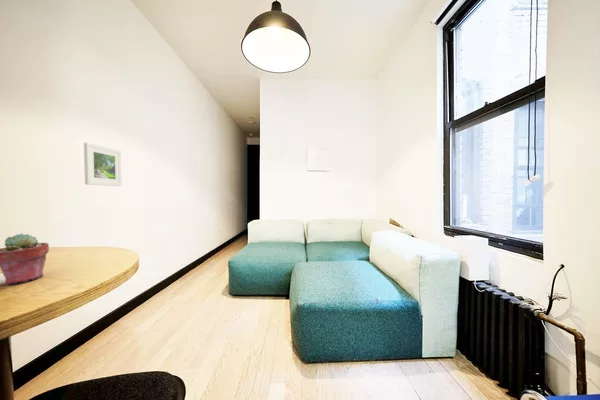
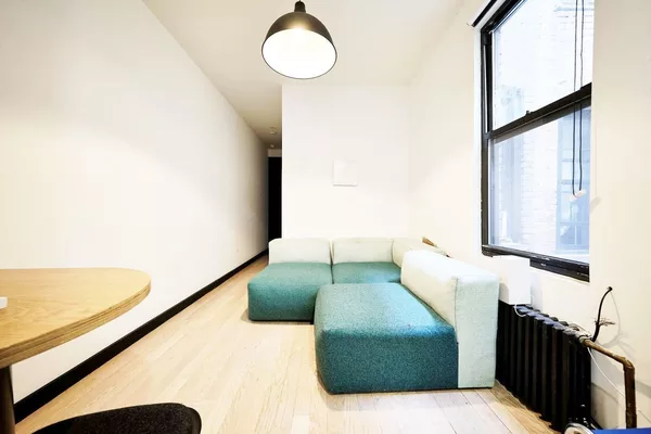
- potted succulent (22, 256)
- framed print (104, 166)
